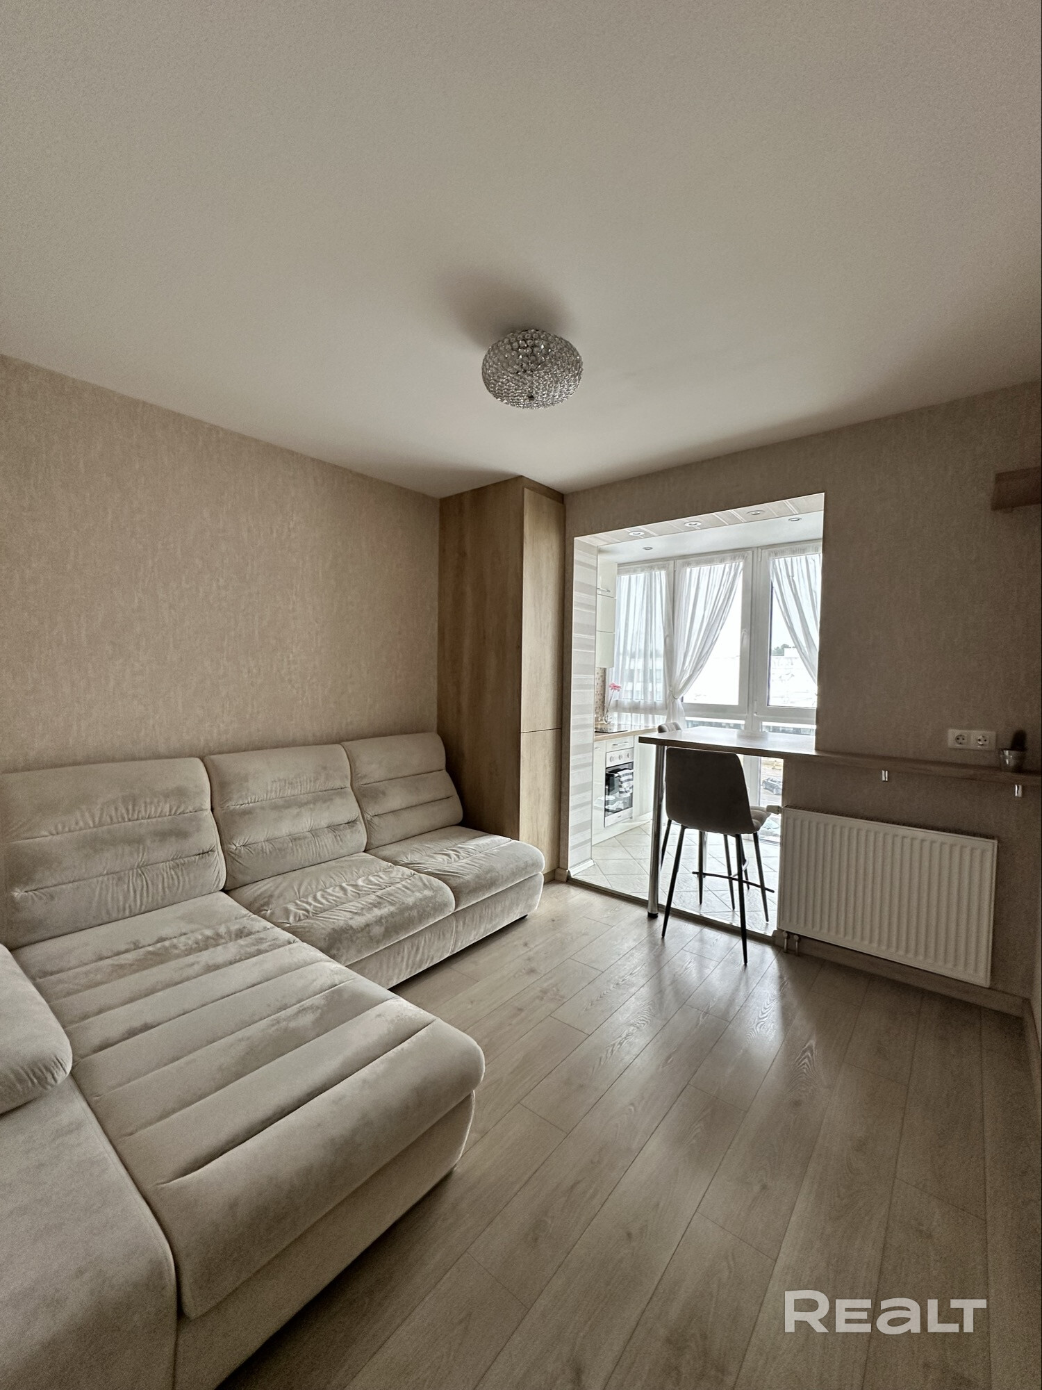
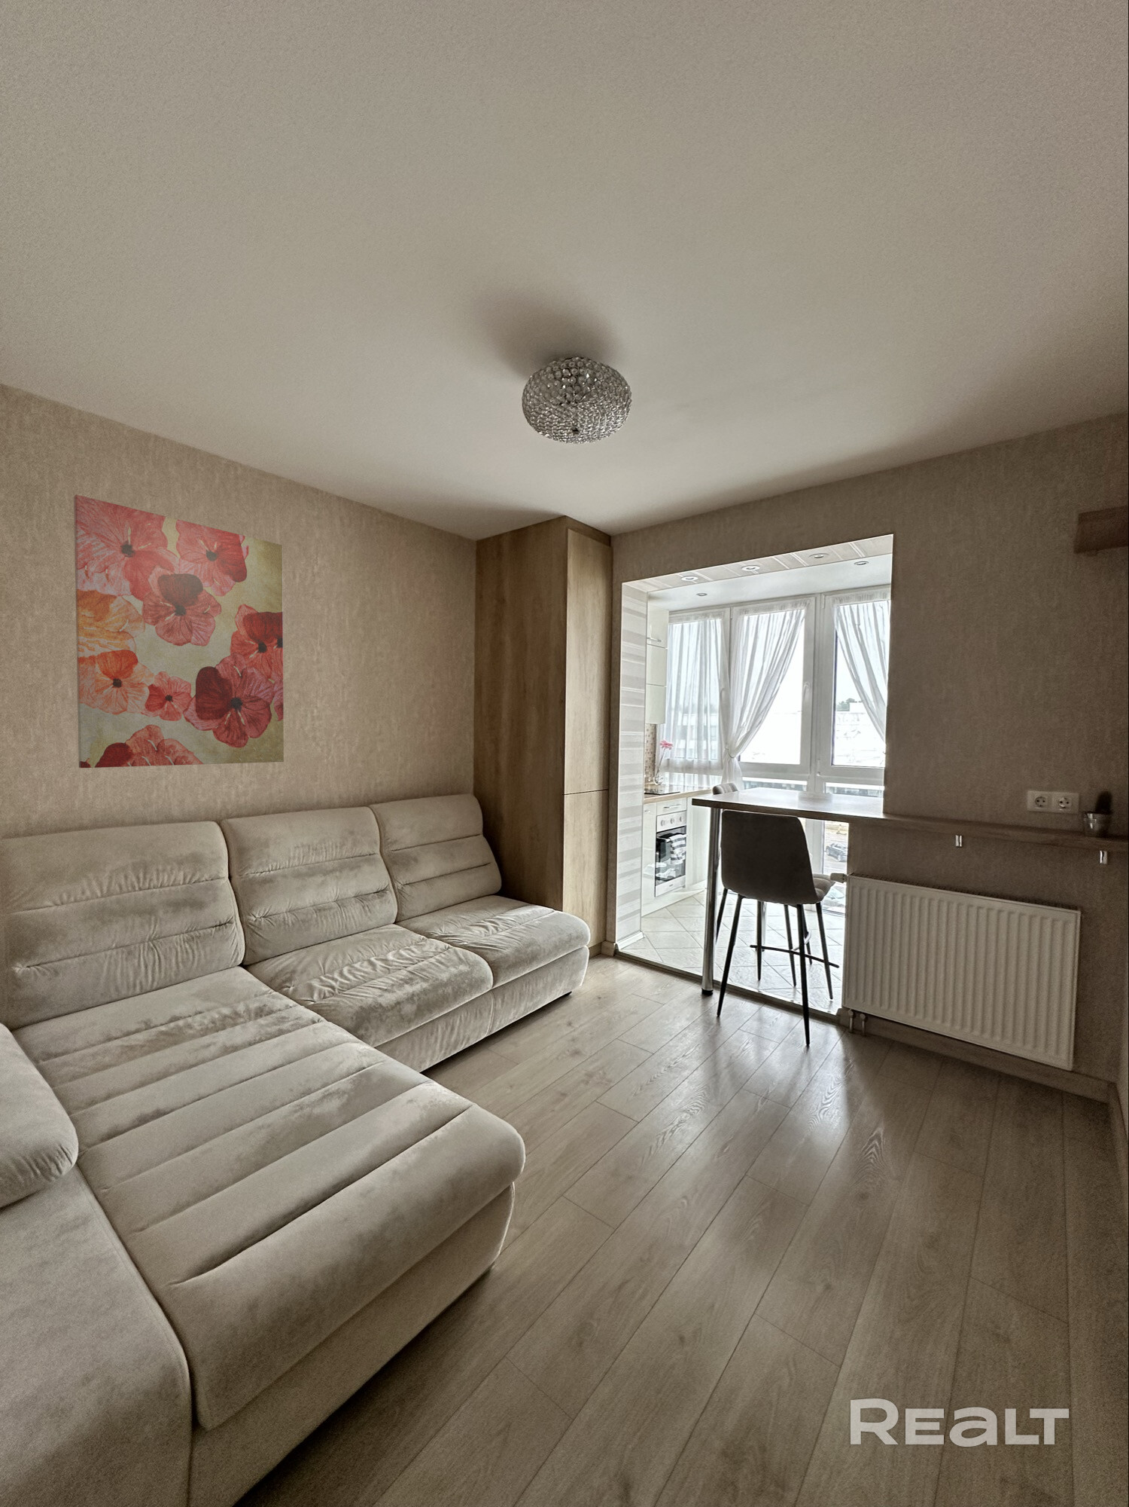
+ wall art (191, 644)
